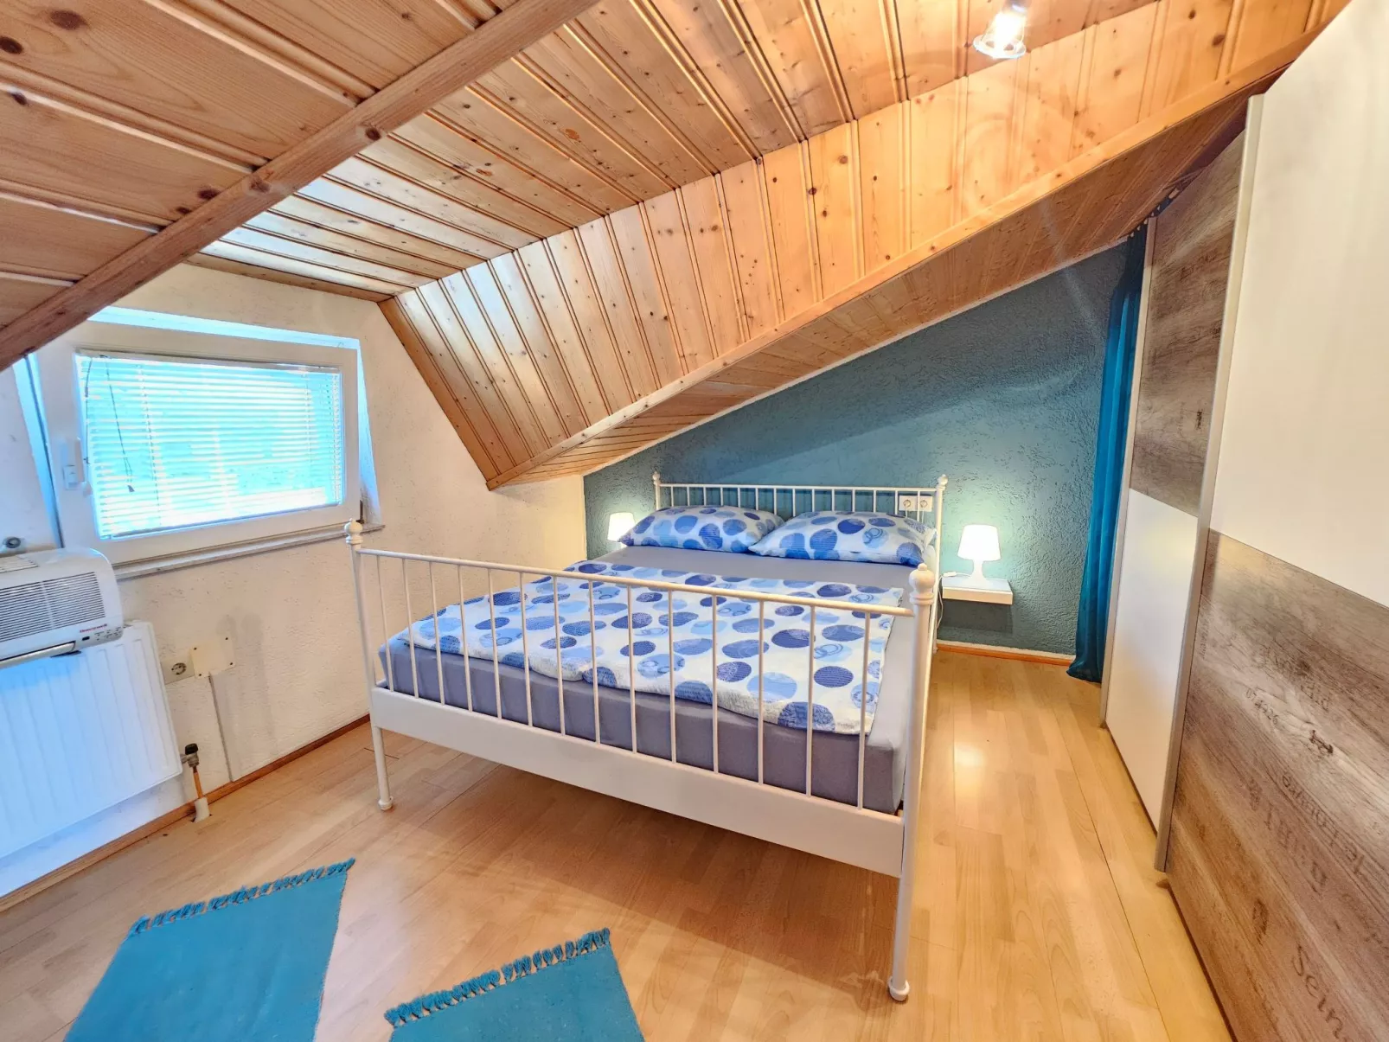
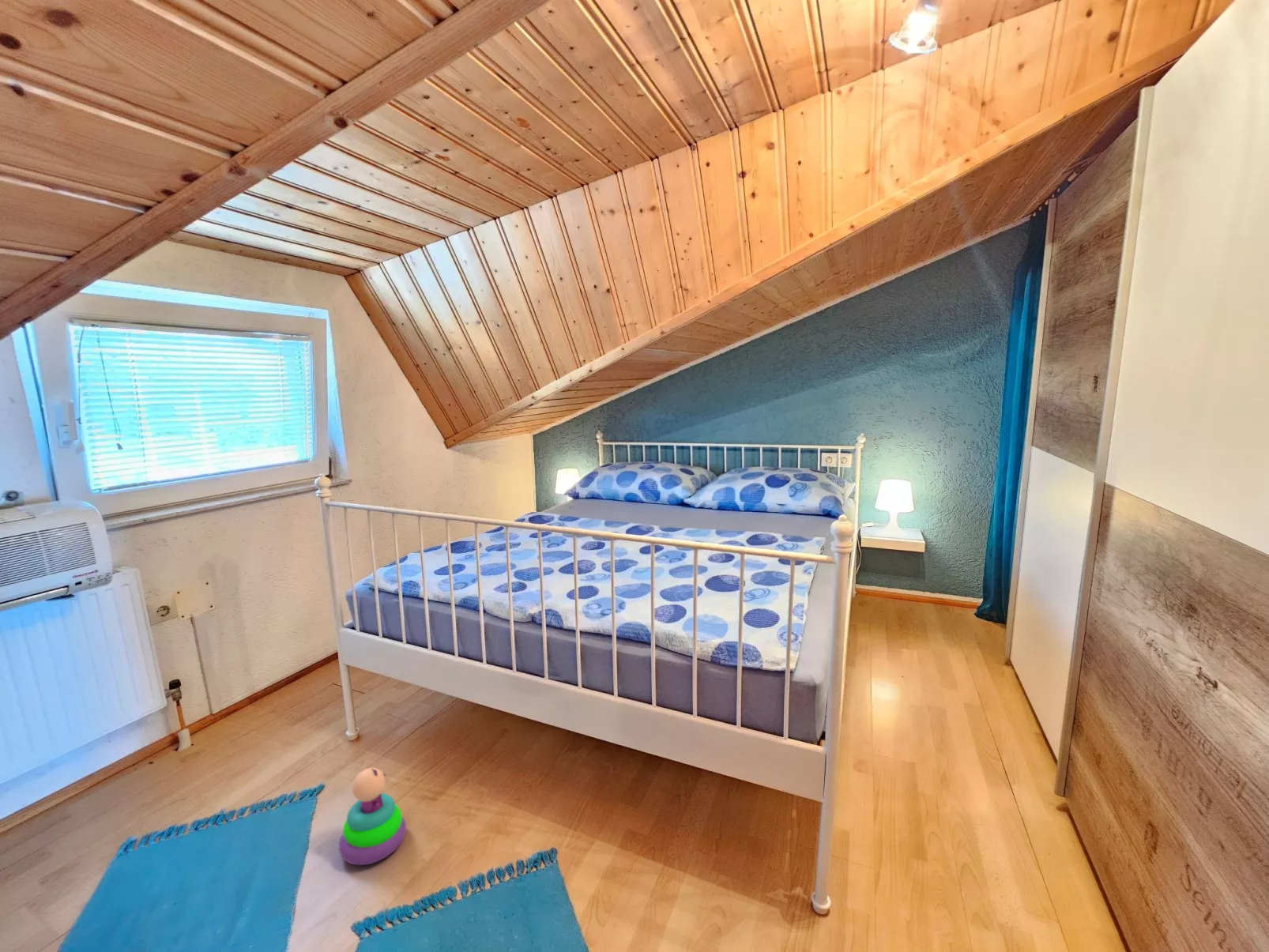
+ stacking toy (371, 807)
